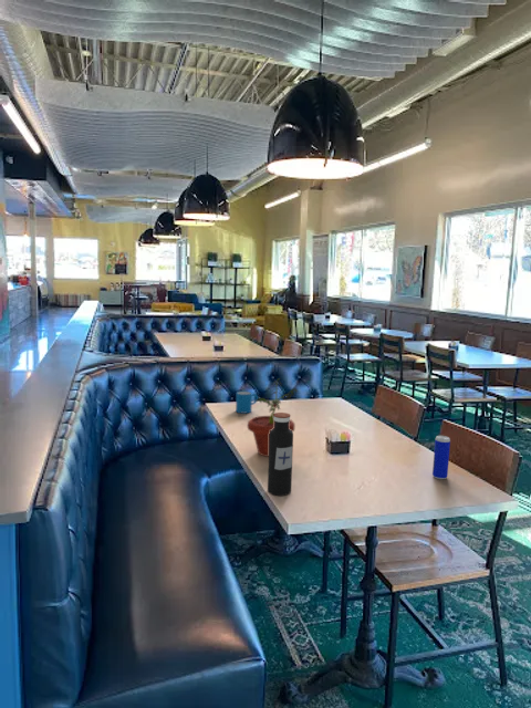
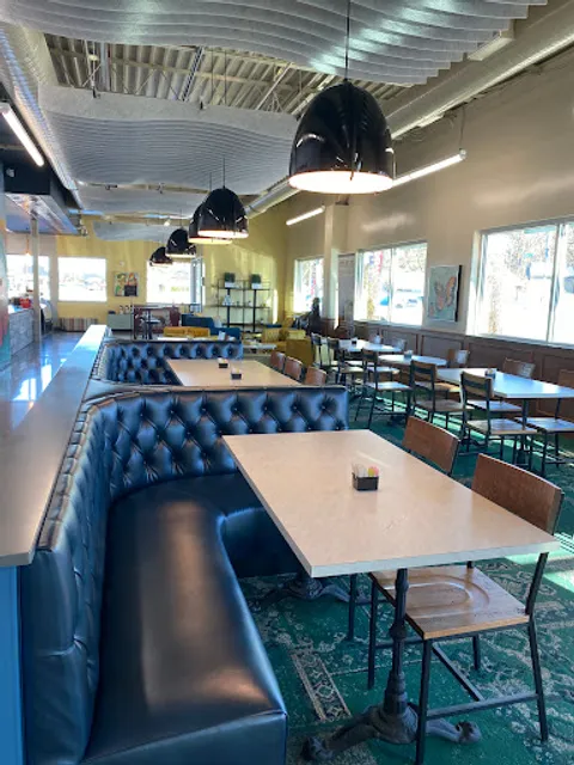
- beverage can (440, 457)
- water bottle (280, 452)
- potted plant (272, 416)
- mug (247, 402)
